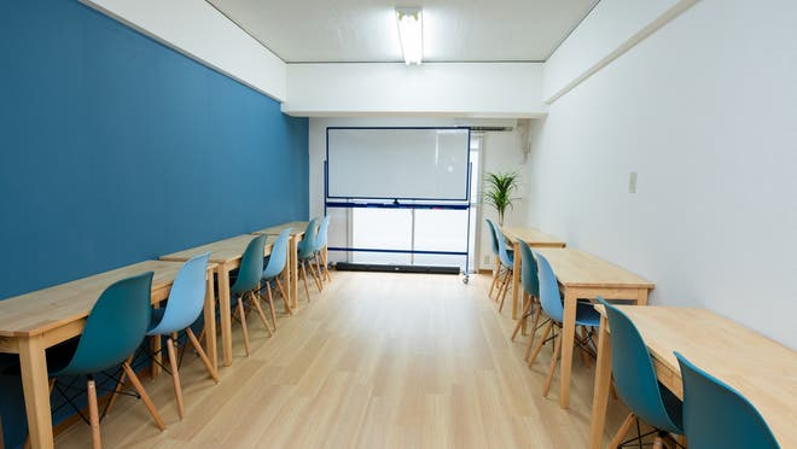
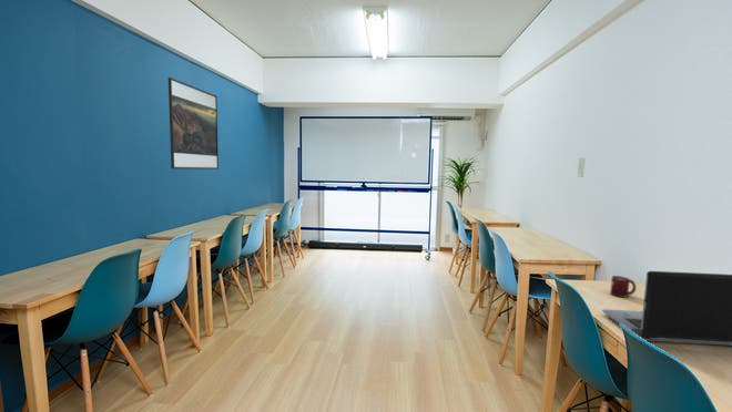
+ laptop computer (671, 297)
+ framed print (196, 128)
+ cup (623, 286)
